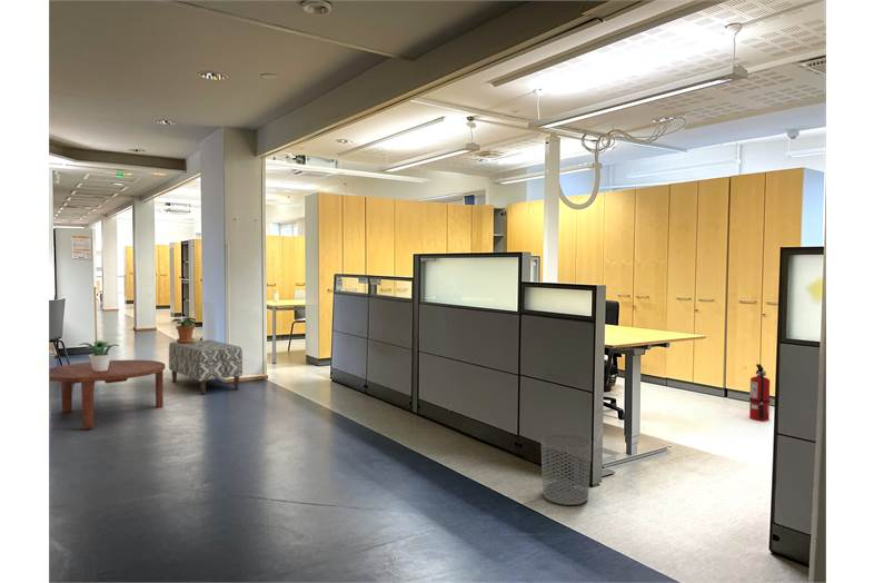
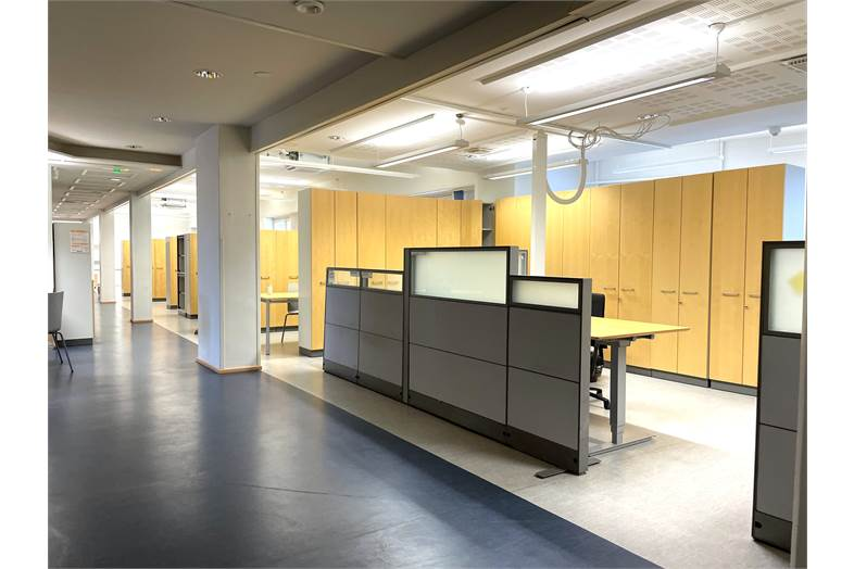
- bench (203, 365)
- coffee table (106, 382)
- potted plant (183, 330)
- fire extinguisher (756, 392)
- potted plant (99, 355)
- waste bin (565, 467)
